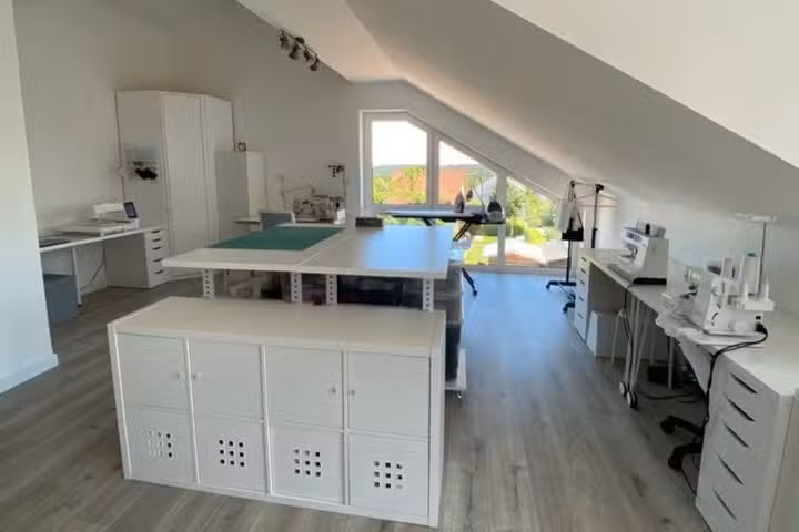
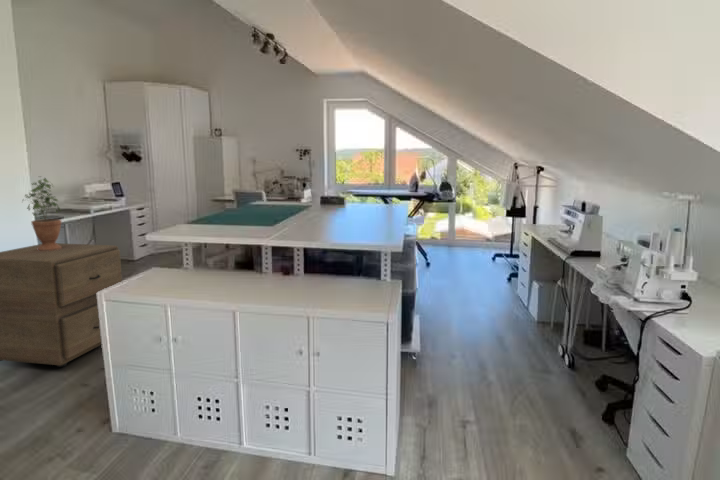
+ potted plant (42, 212)
+ filing cabinet (58, 300)
